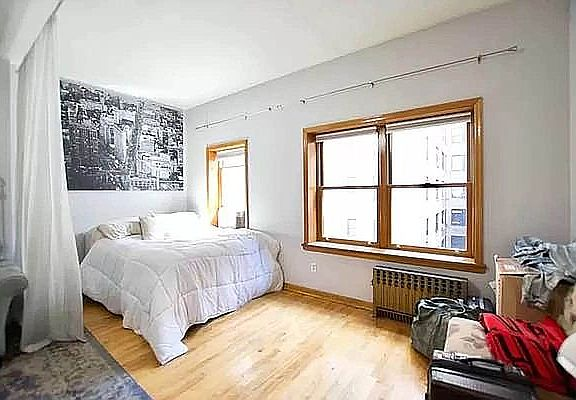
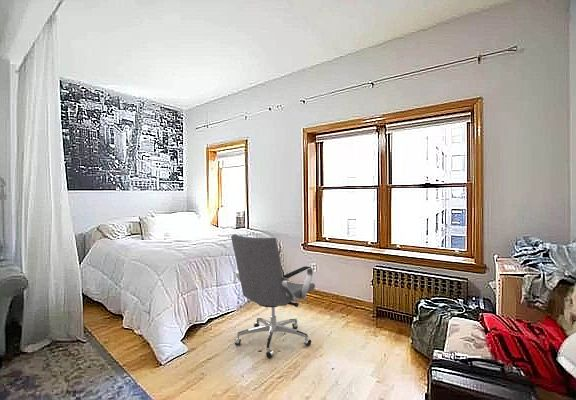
+ office chair (273, 286)
